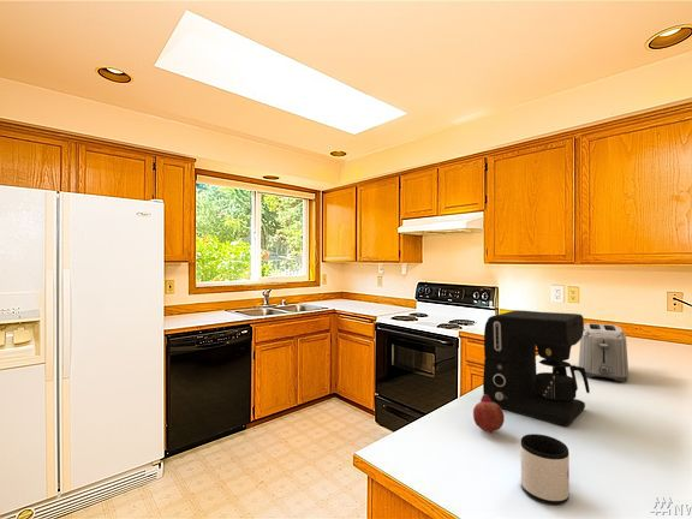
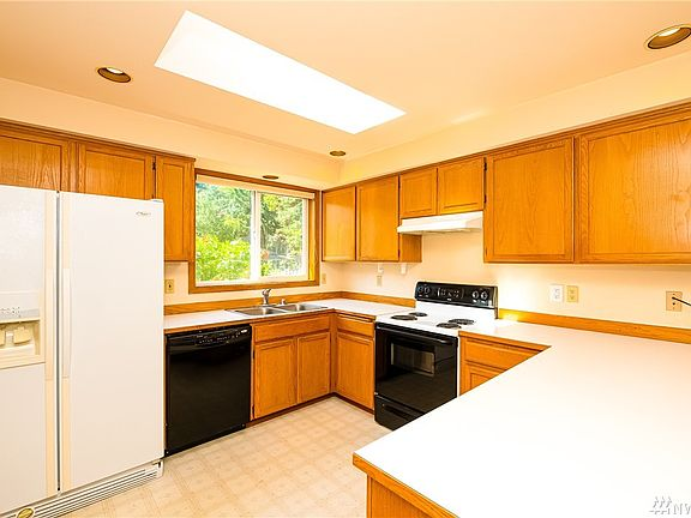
- mug (545, 464)
- fruit (488, 413)
- toaster (602, 348)
- coffee maker (535, 360)
